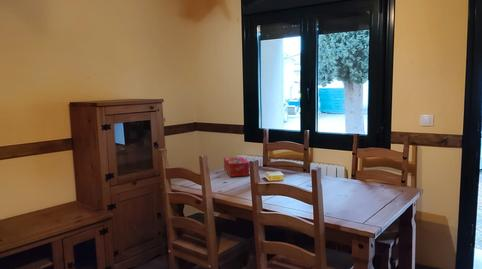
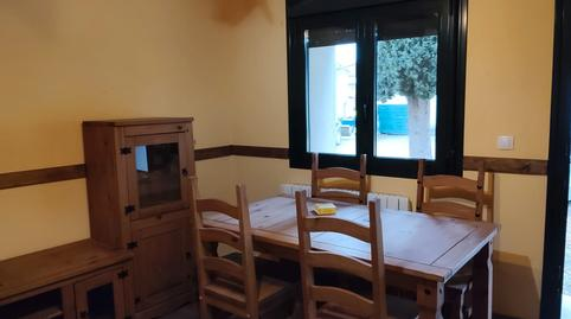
- tissue box (236, 166)
